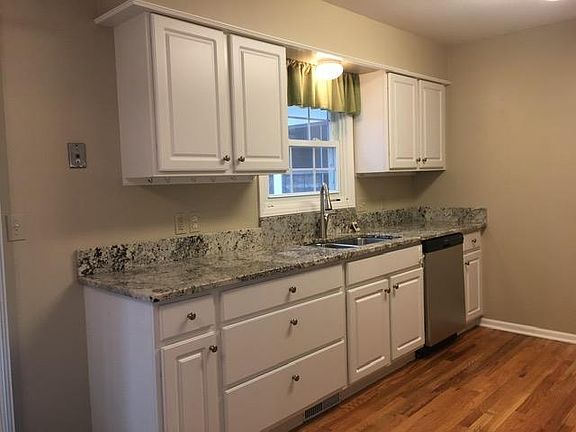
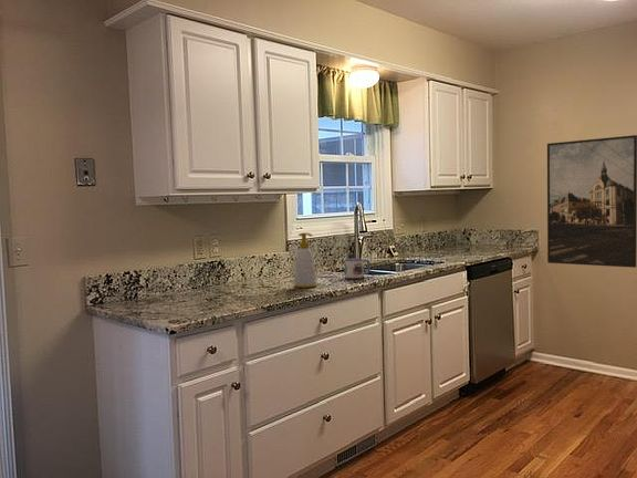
+ soap bottle (304, 259)
+ mug (357, 268)
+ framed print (589, 202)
